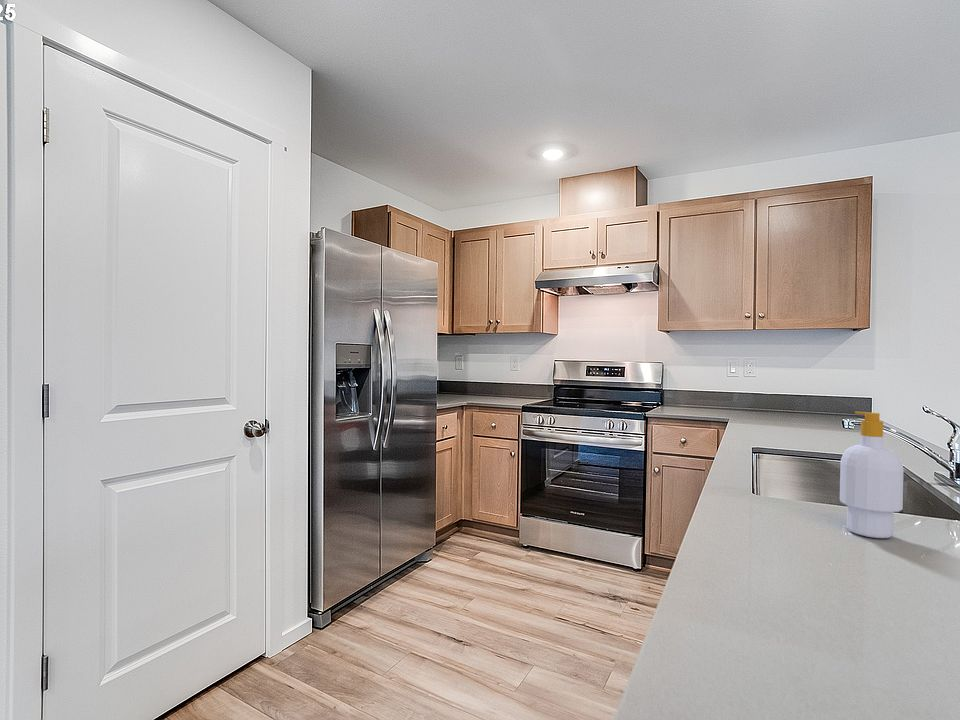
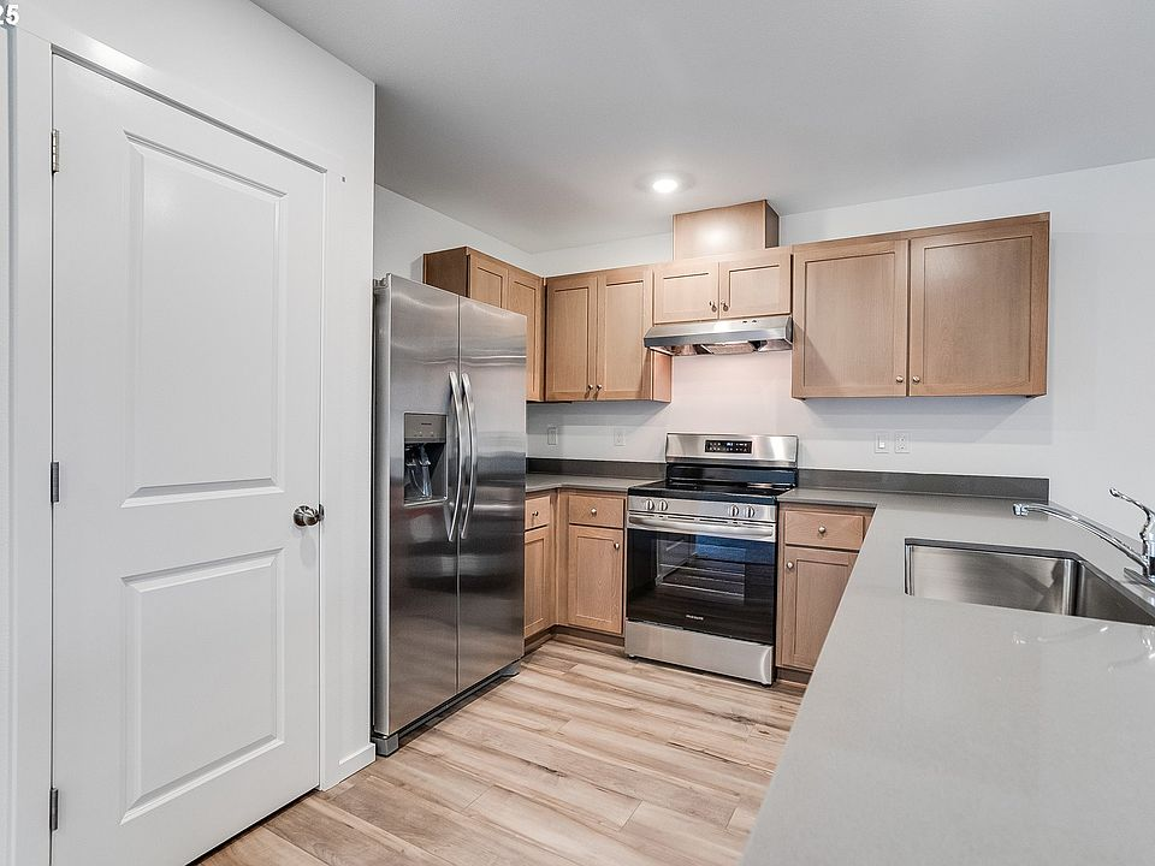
- soap bottle (870, 473)
